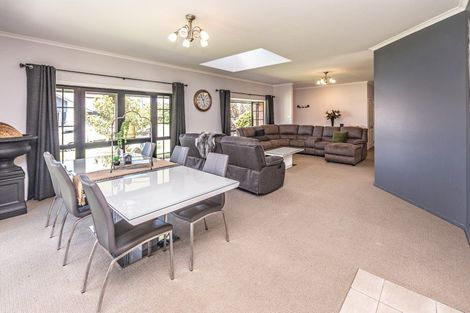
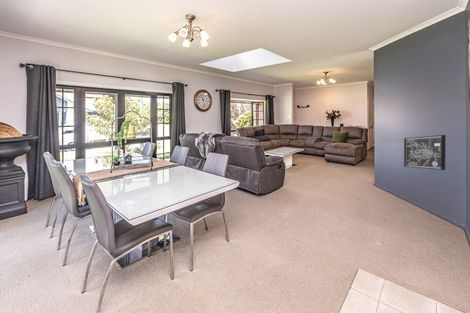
+ wall art (422, 152)
